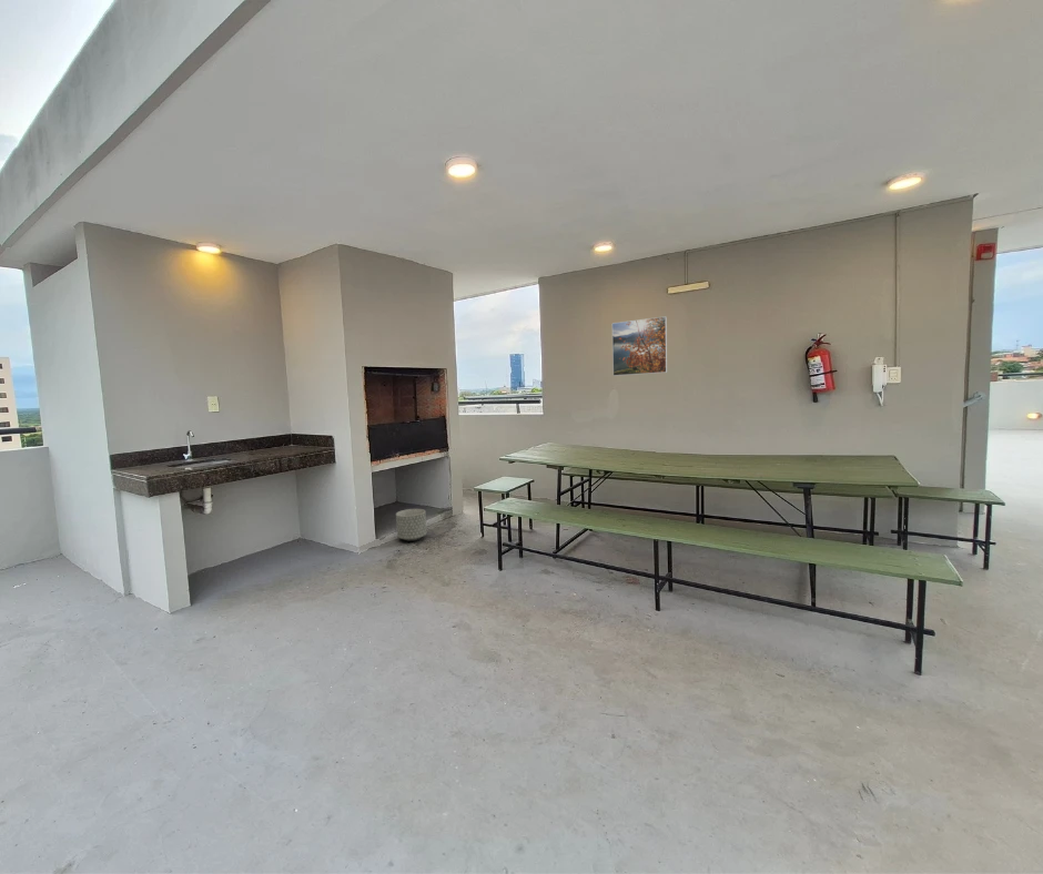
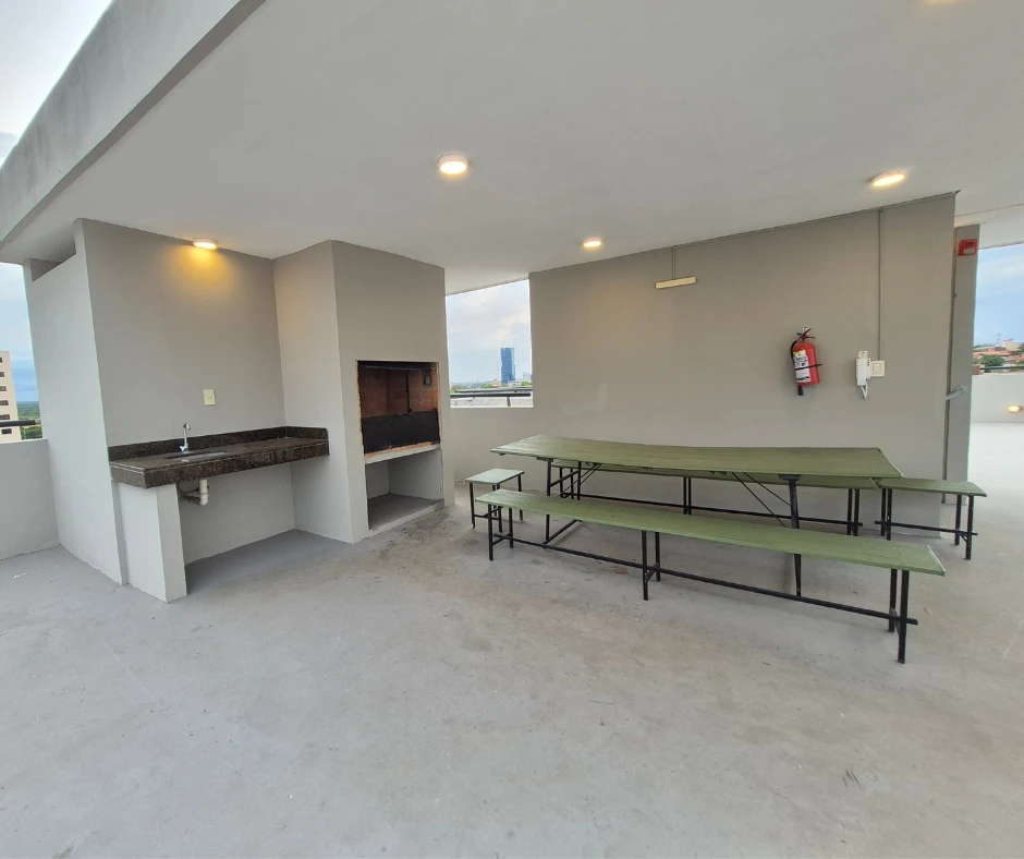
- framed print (638, 347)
- planter (411, 526)
